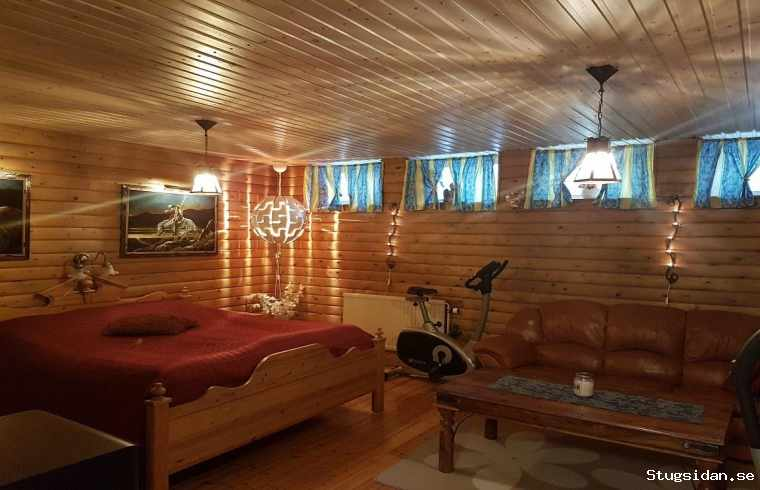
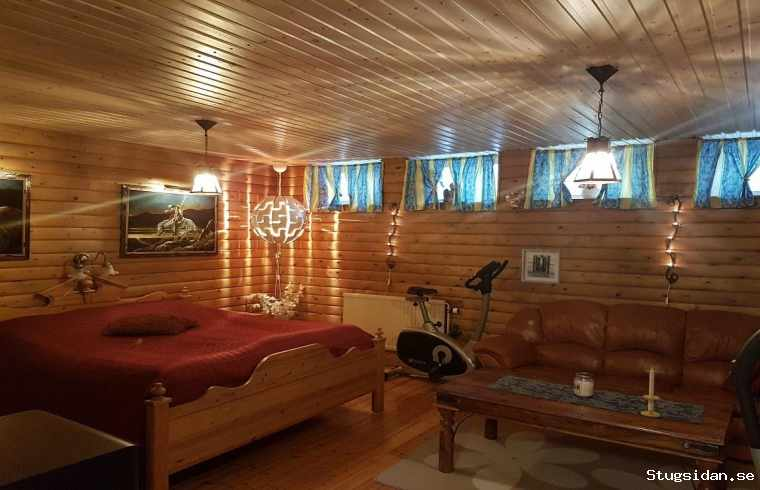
+ wall art (541, 266)
+ candle (651, 390)
